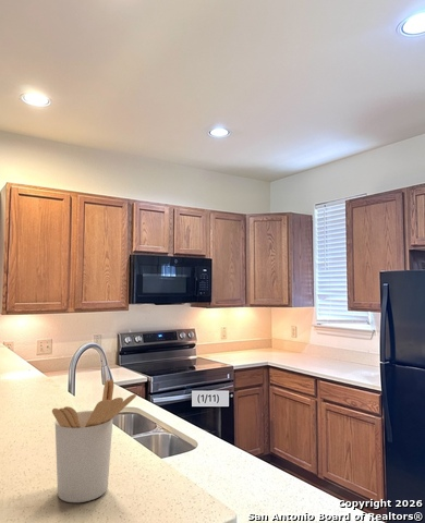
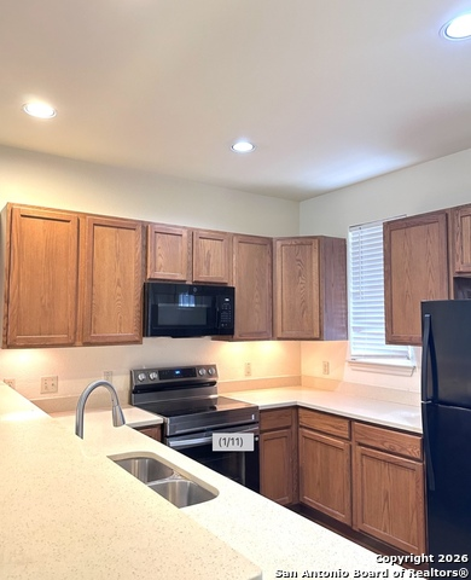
- utensil holder (94, 439)
